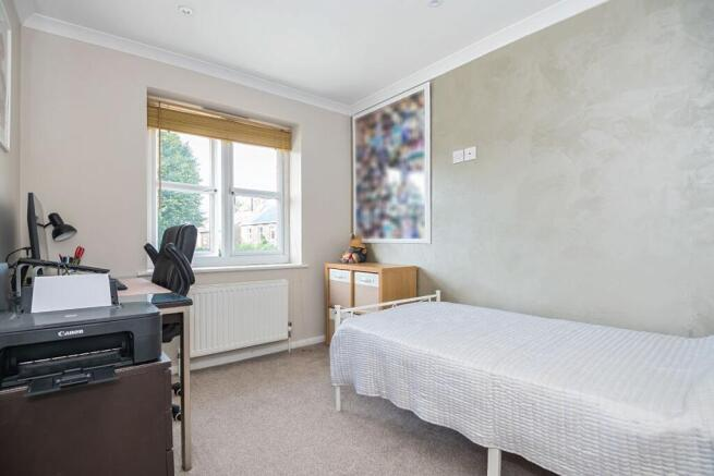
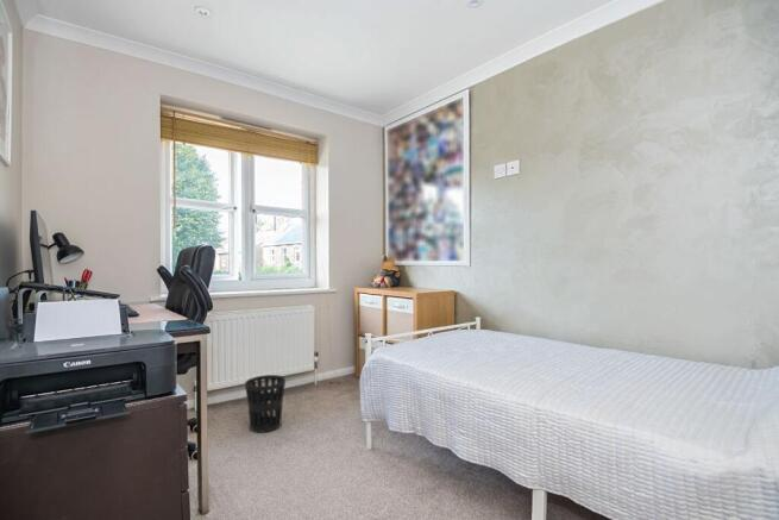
+ wastebasket (265, 402)
